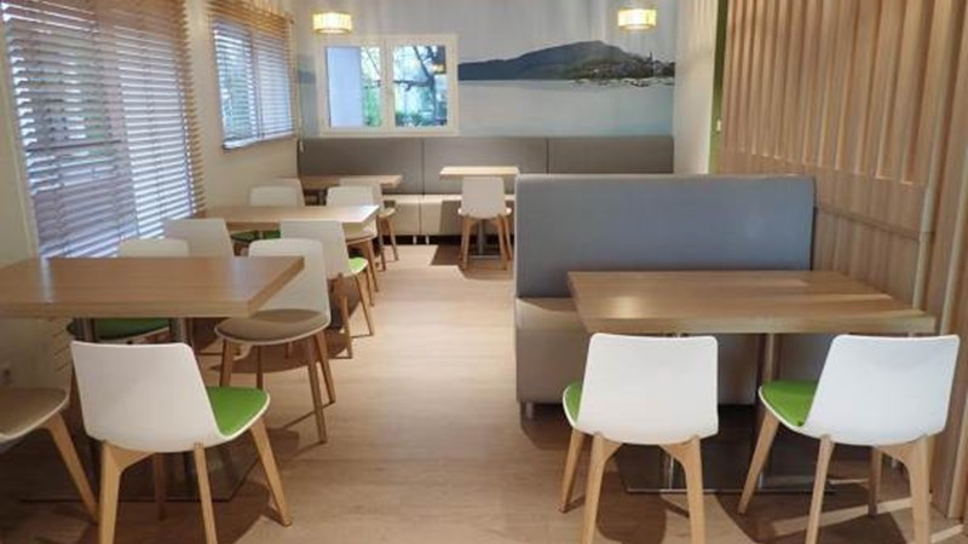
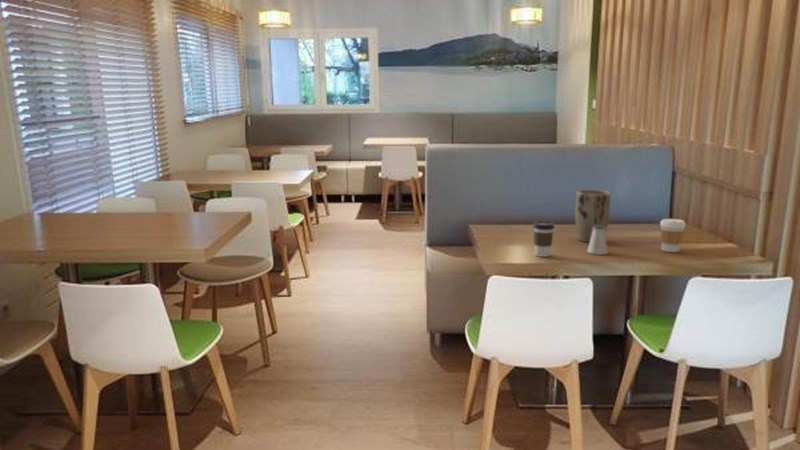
+ coffee cup (671, 234)
+ saltshaker (598, 239)
+ coffee cup (543, 239)
+ plant pot (591, 216)
